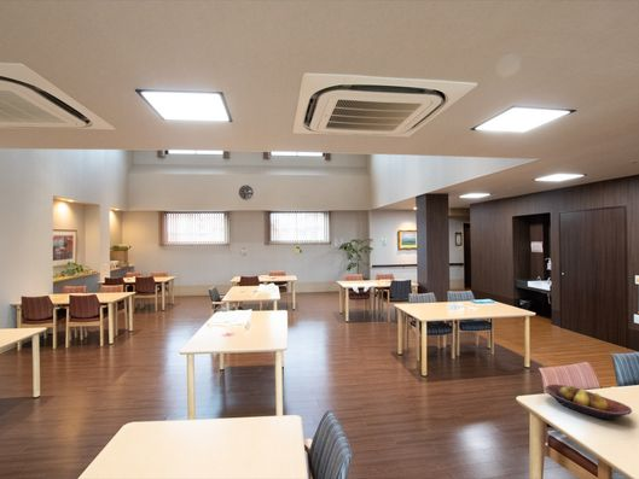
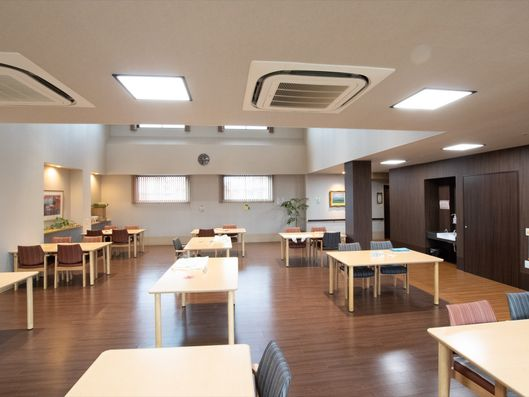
- fruit bowl (585, 398)
